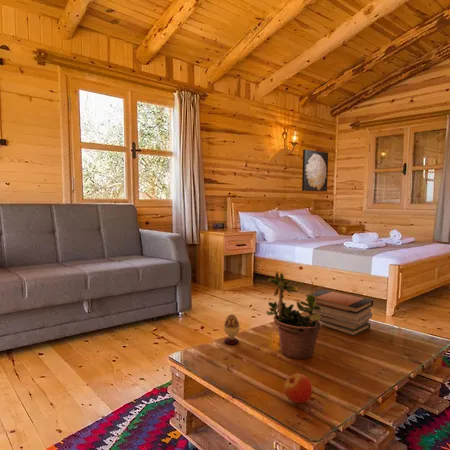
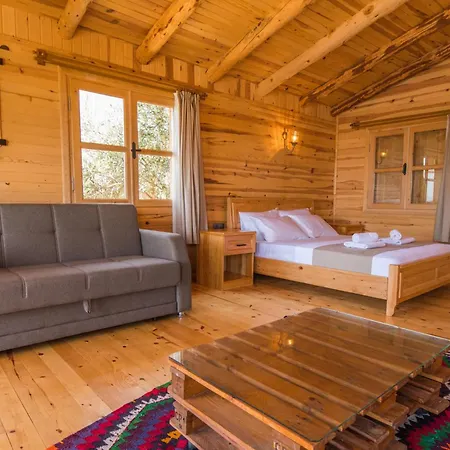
- decorative egg (231, 328)
- wall art (315, 171)
- book stack (339, 311)
- apple (297, 388)
- potted plant (297, 310)
